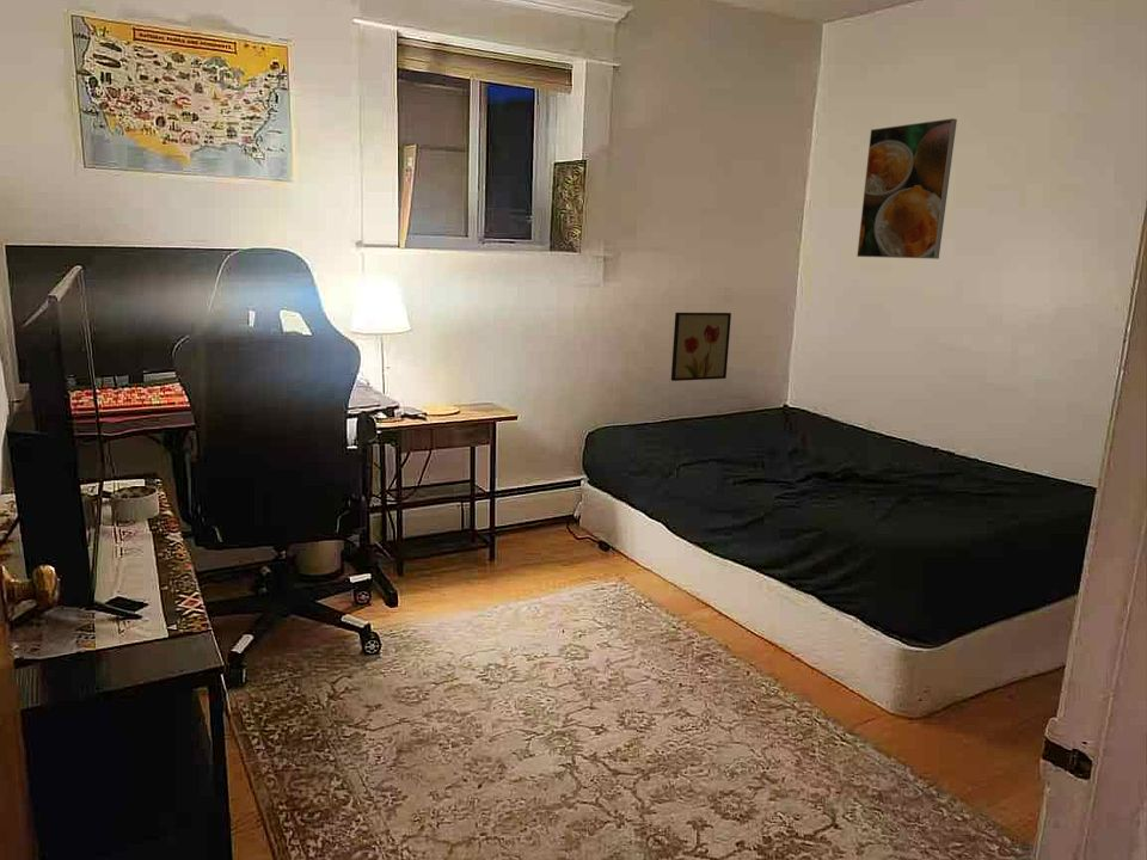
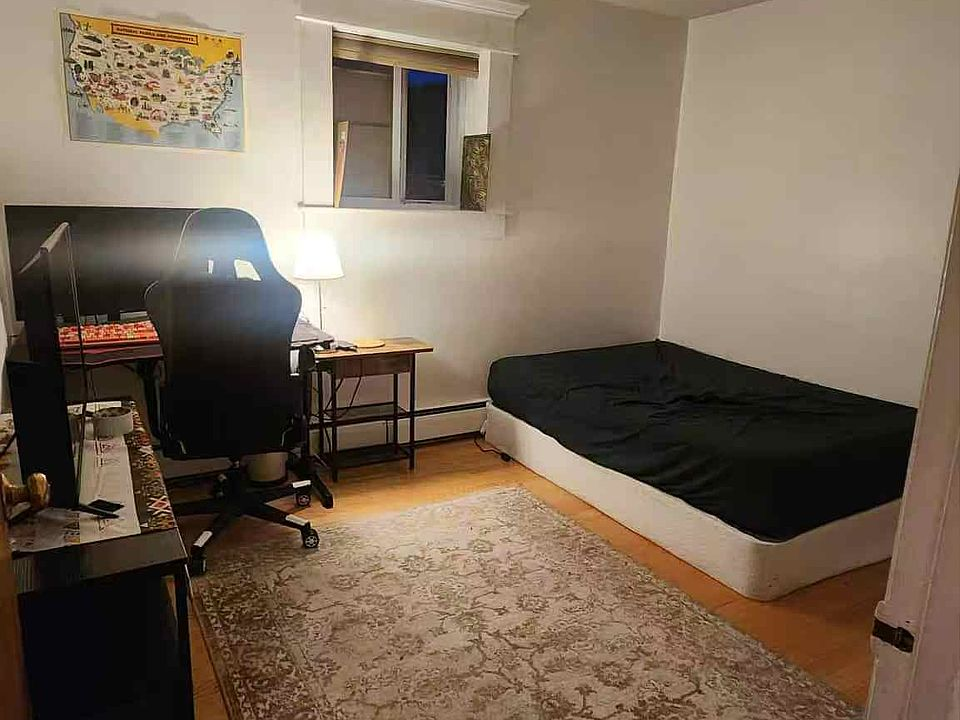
- wall art (700, 345)
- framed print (903, 191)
